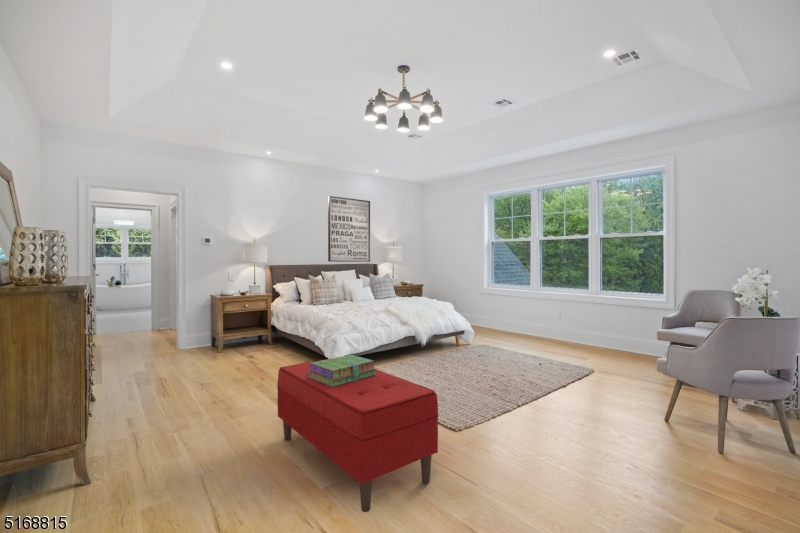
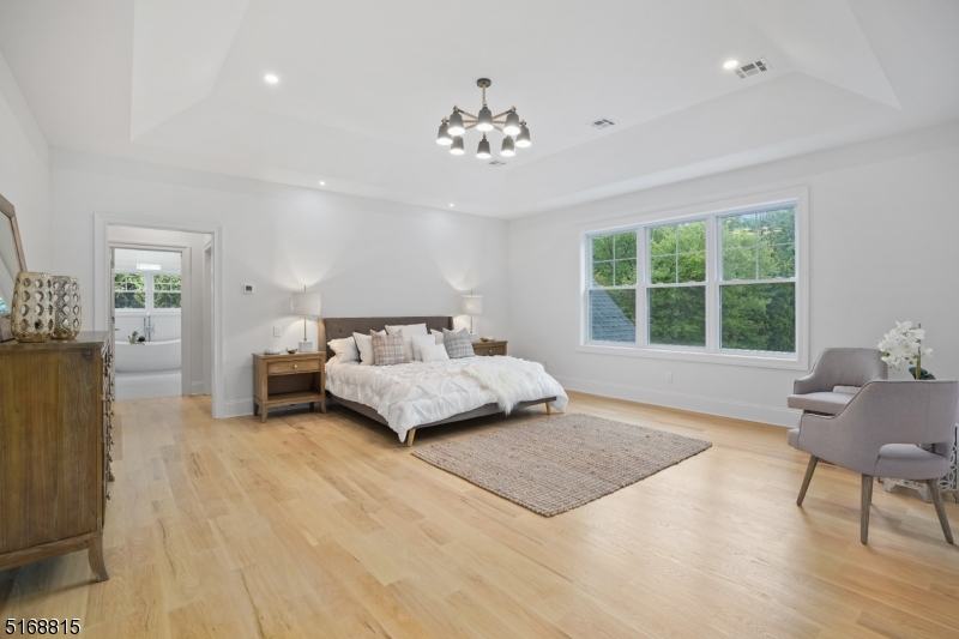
- bench (349, 418)
- wall art (349, 230)
- stack of books (342, 368)
